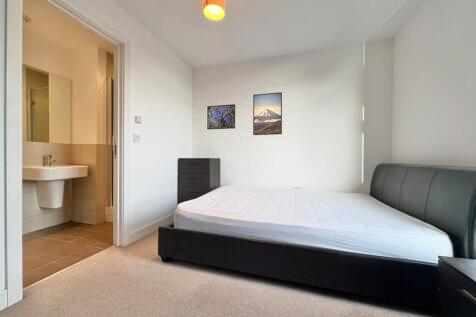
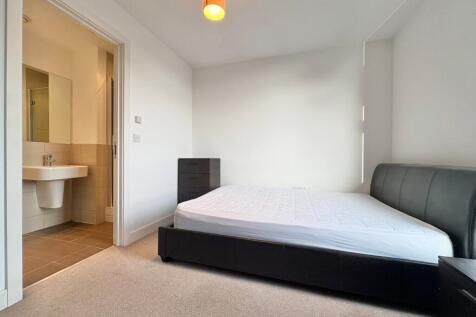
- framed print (267, 114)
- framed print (221, 117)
